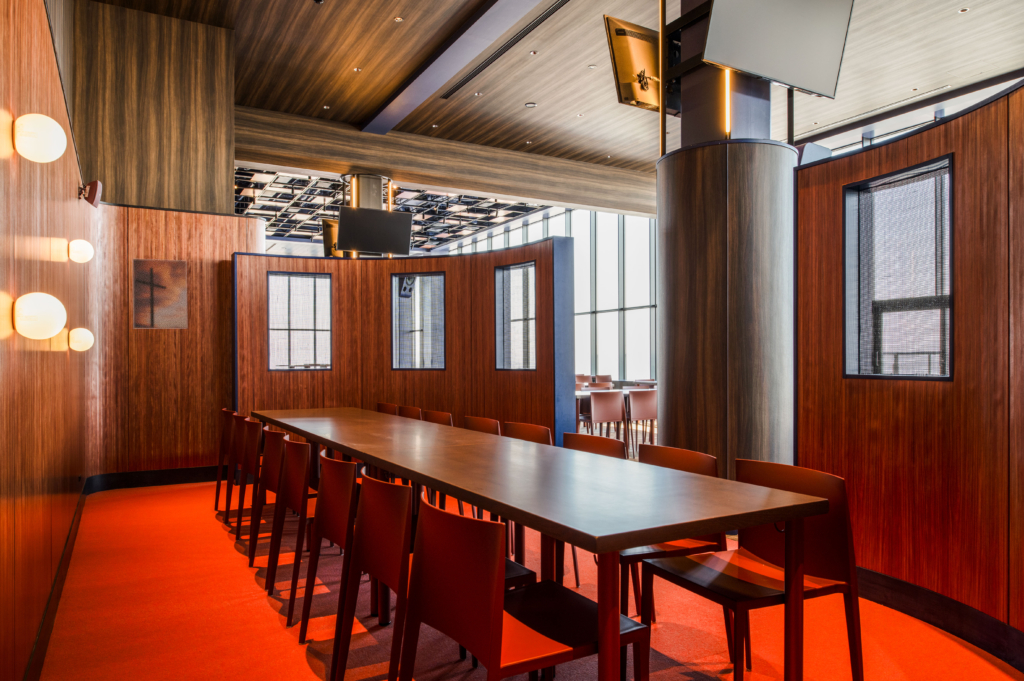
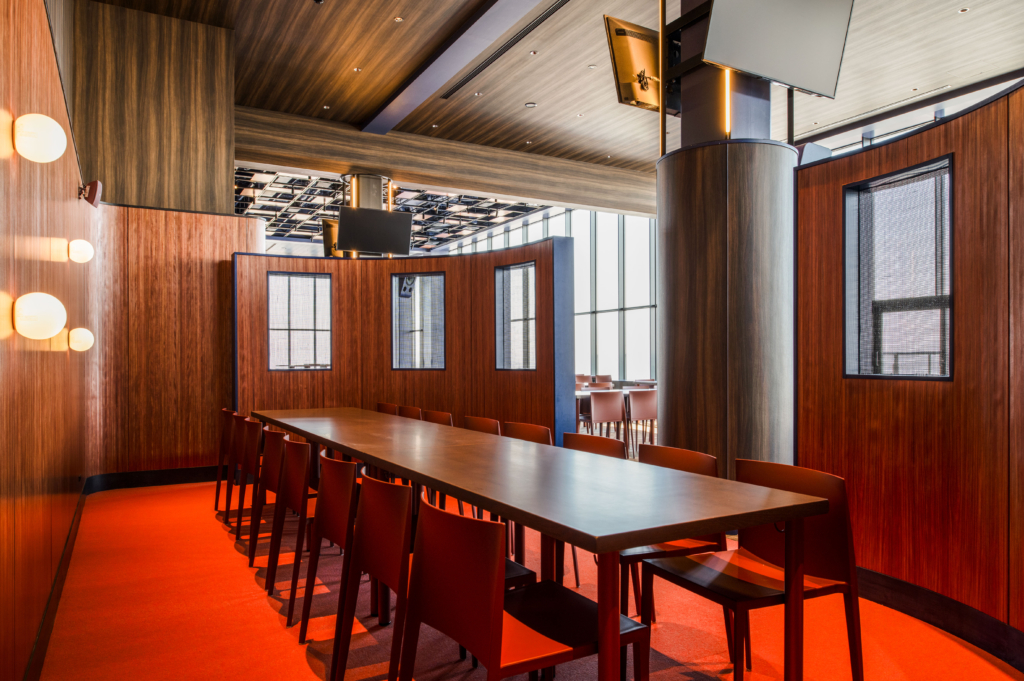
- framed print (160, 294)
